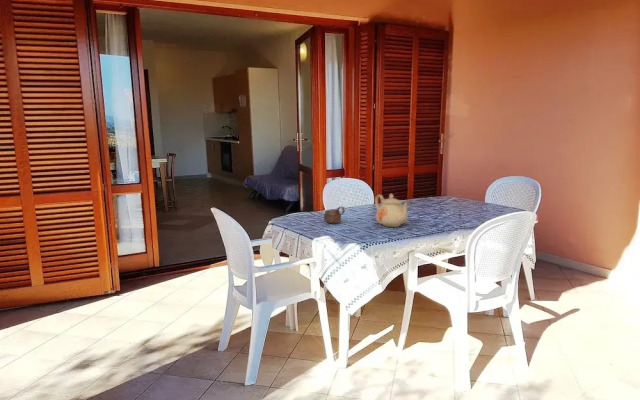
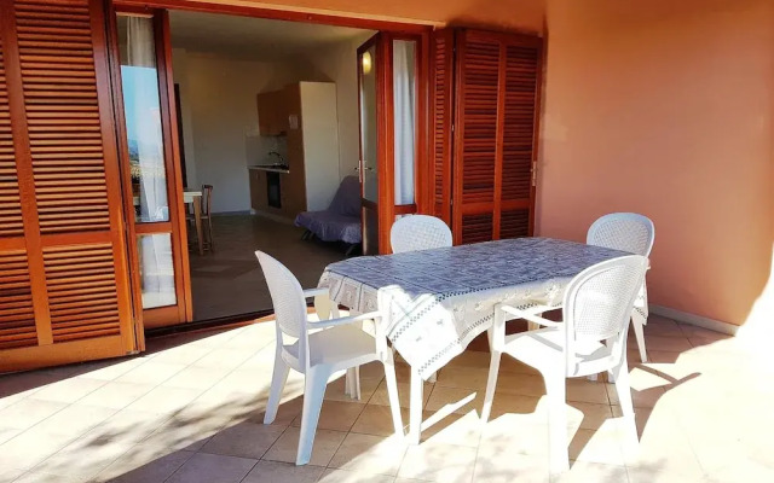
- cup (333, 214)
- teapot (391, 209)
